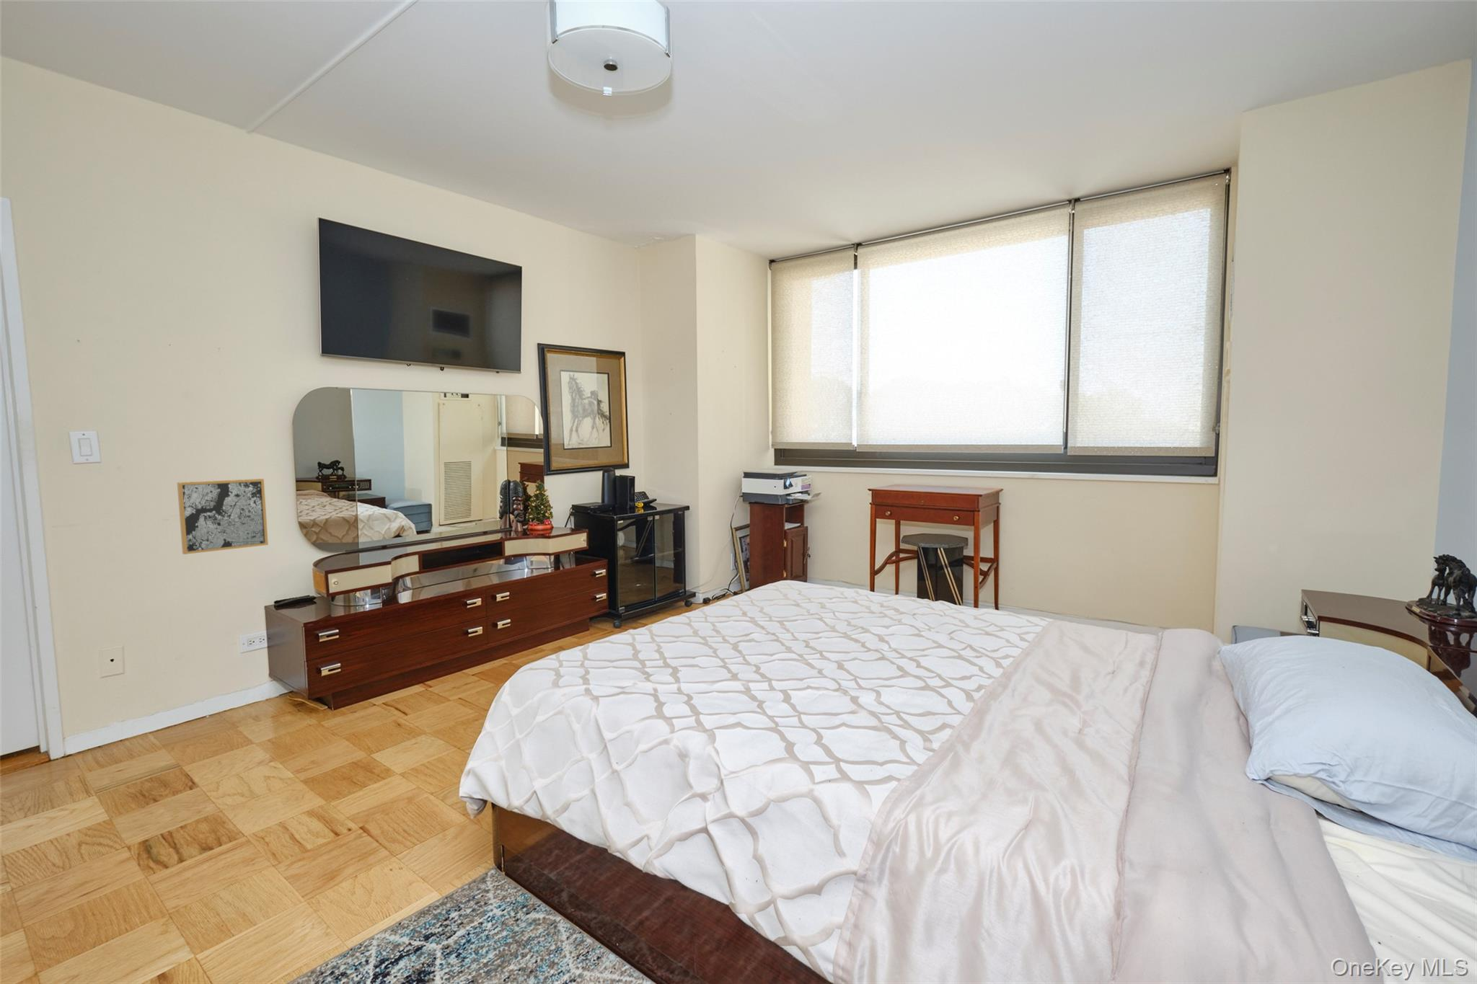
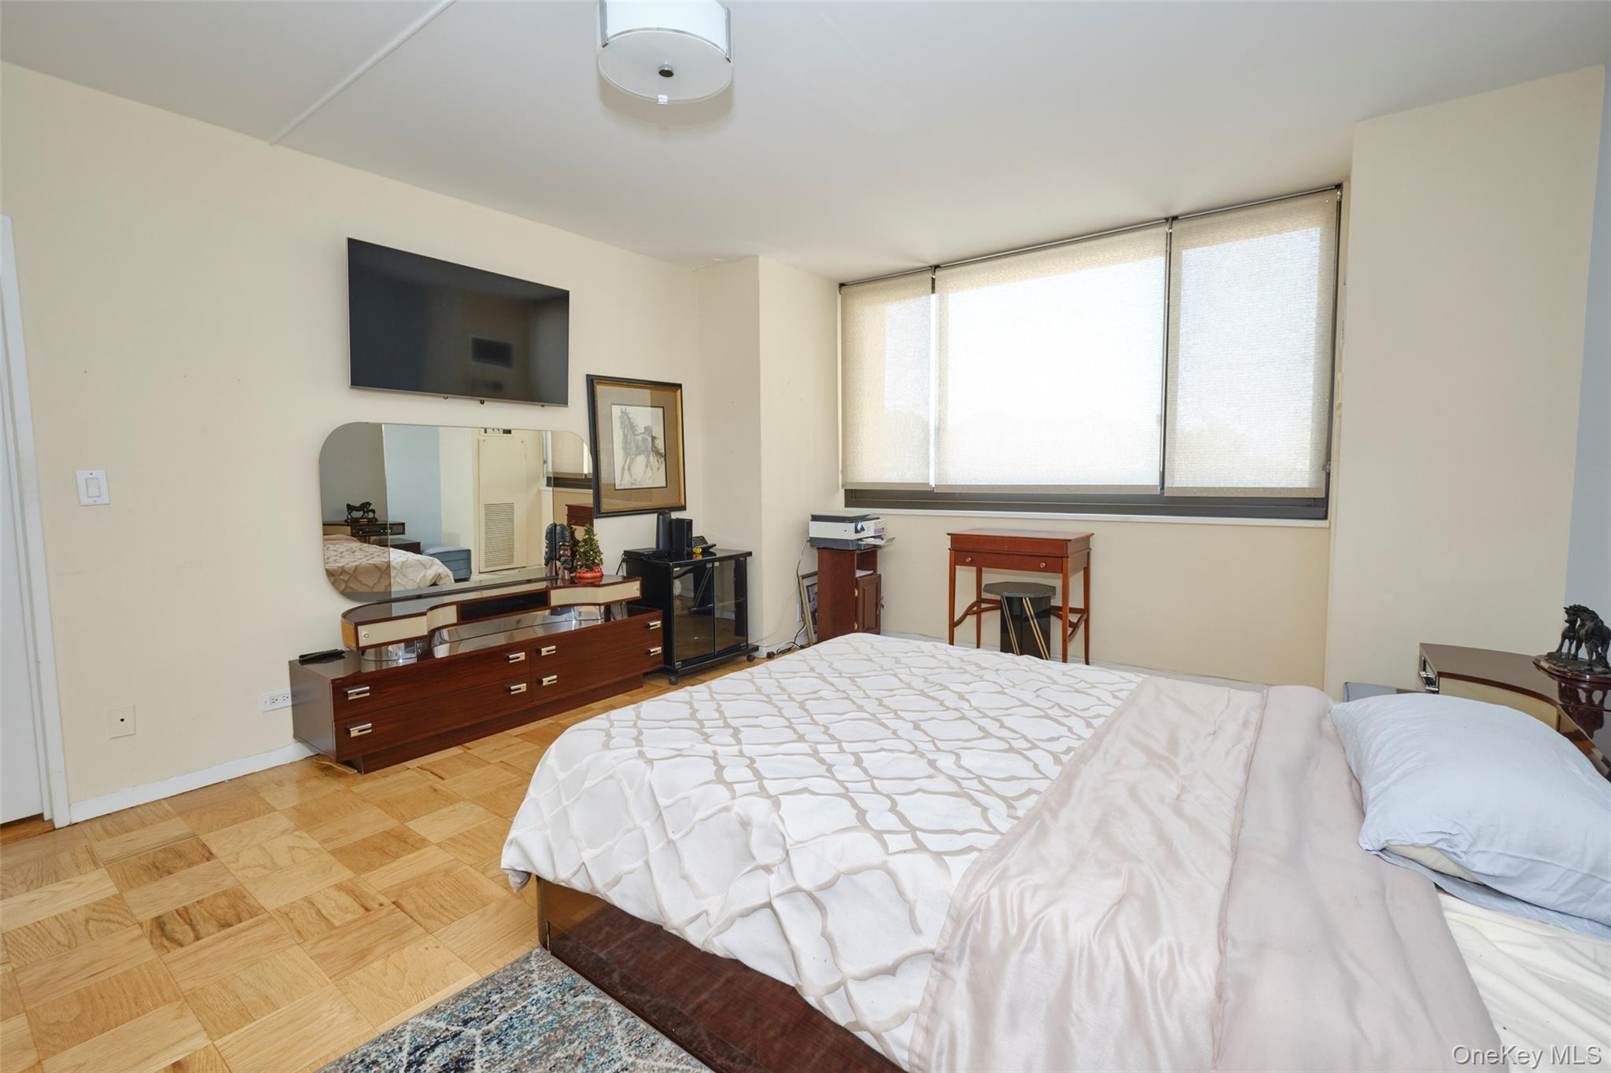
- wall art (224, 515)
